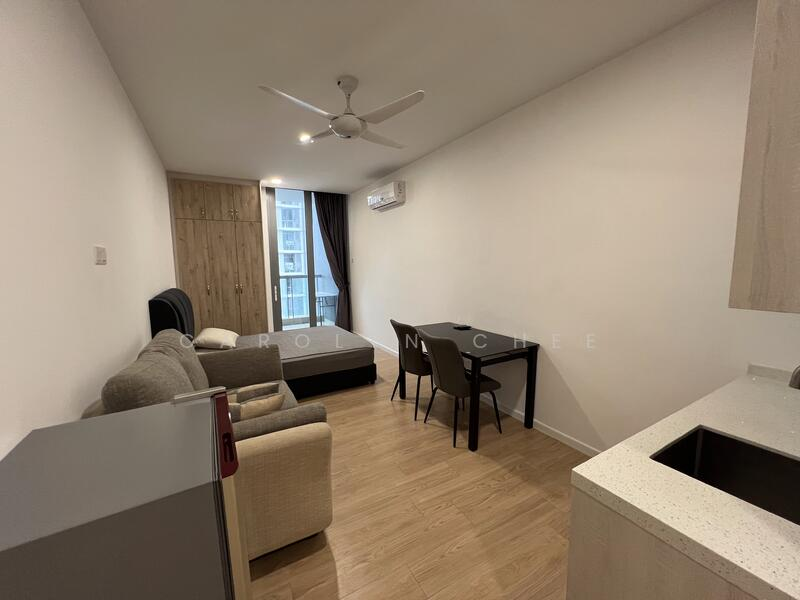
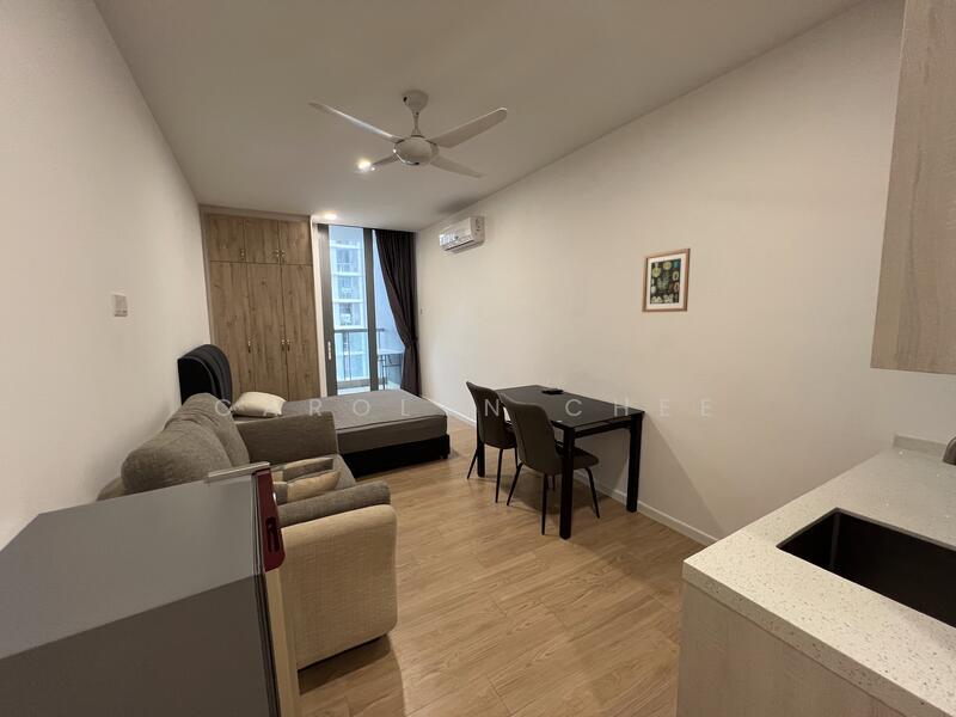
+ wall art (664, 282)
